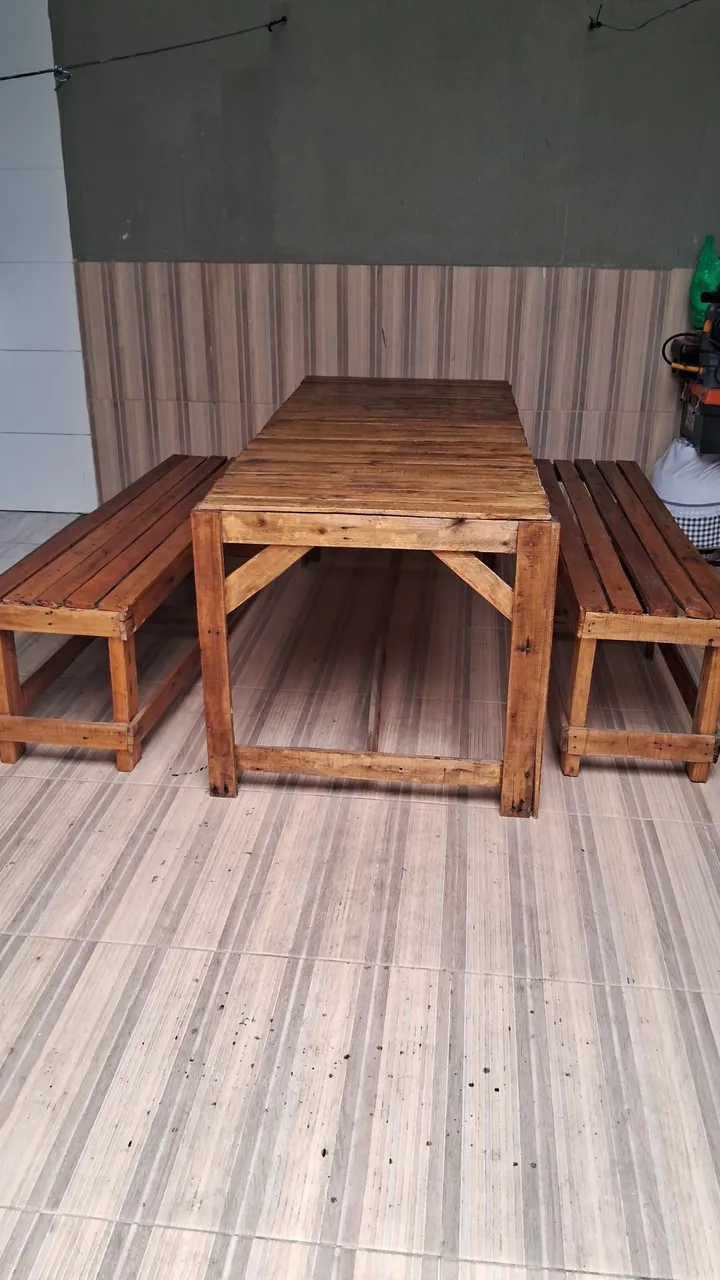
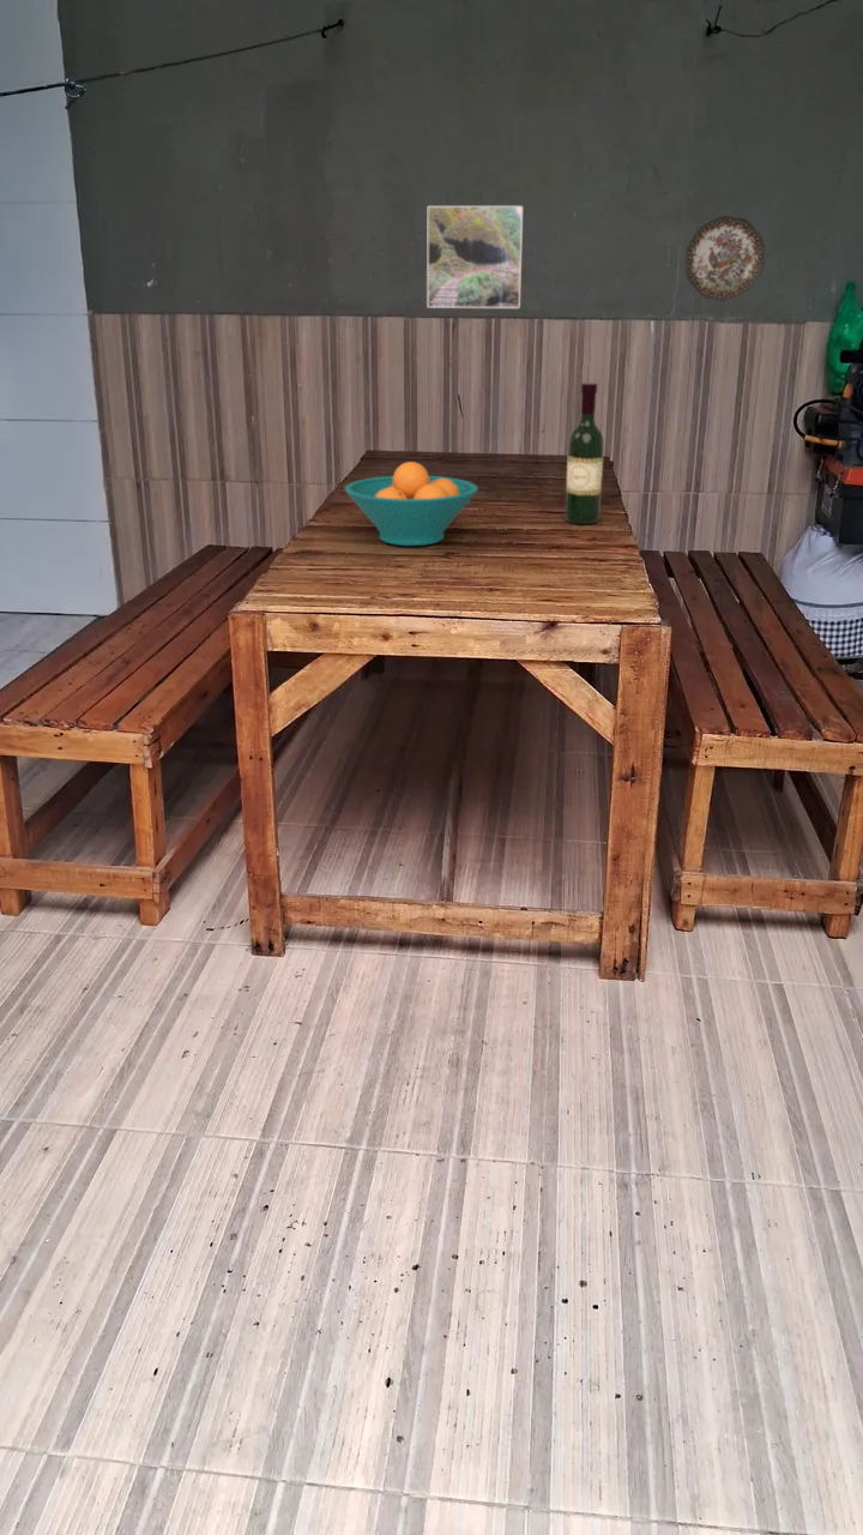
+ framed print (473, 257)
+ fruit bowl (411, 501)
+ wine bottle (585, 453)
+ decorative plate (724, 258)
